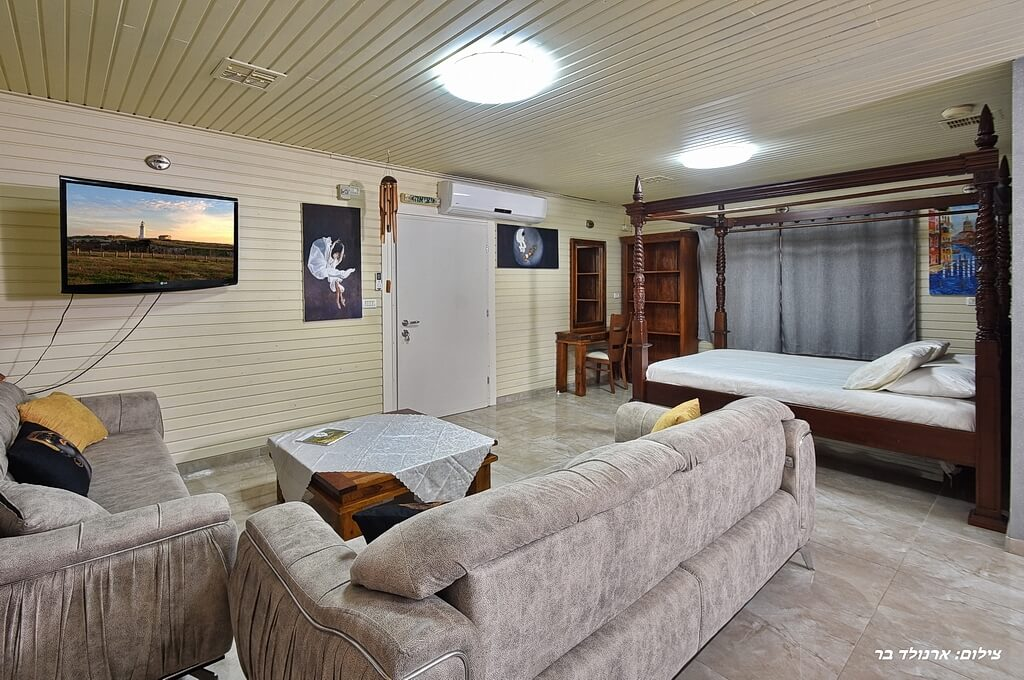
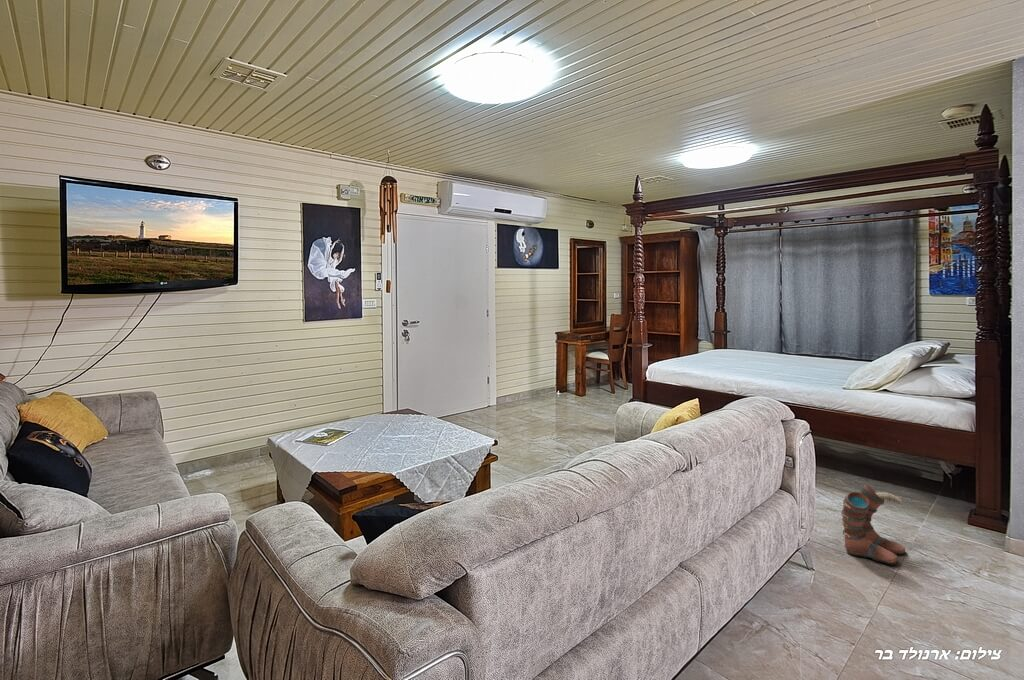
+ boots (871, 518)
